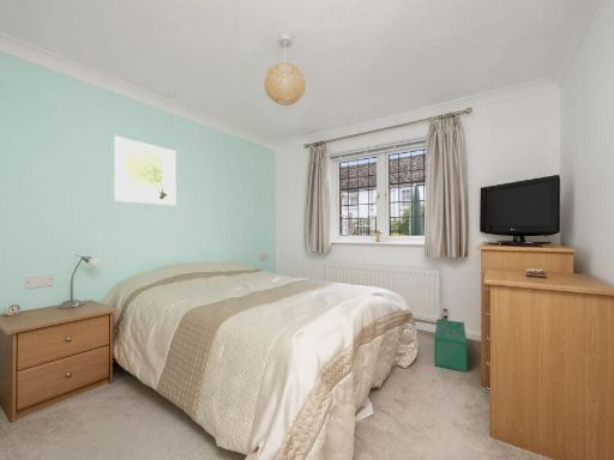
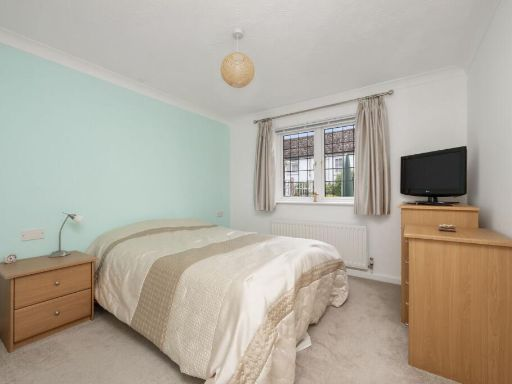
- storage bin (450, 341)
- wall art (148, 172)
